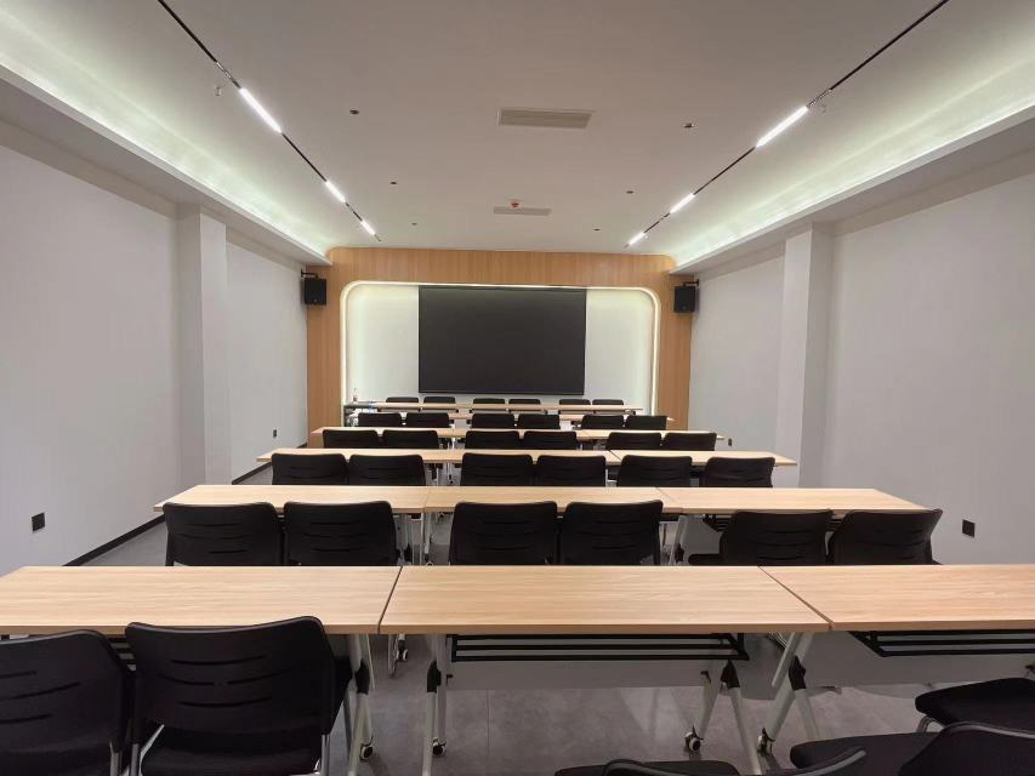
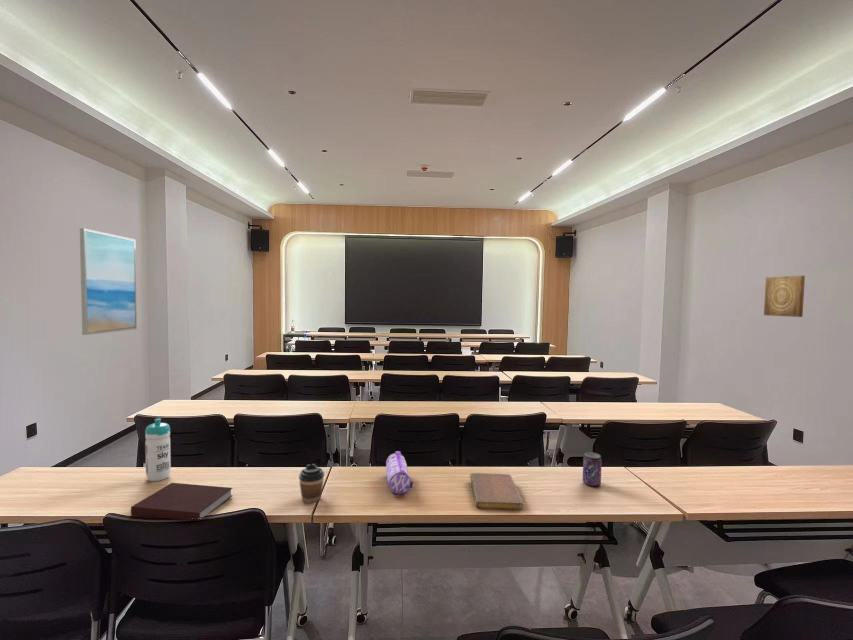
+ wall art (783, 296)
+ beverage can (592, 469)
+ water bottle (158, 448)
+ notebook (184, 501)
+ wall art (110, 283)
+ notebook (494, 490)
+ coffee cup (311, 482)
+ pencil case (397, 471)
